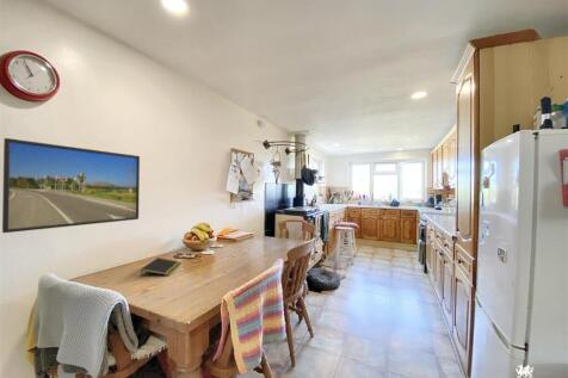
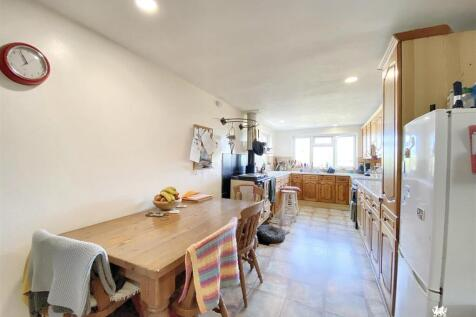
- notepad (162, 266)
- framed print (84, 186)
